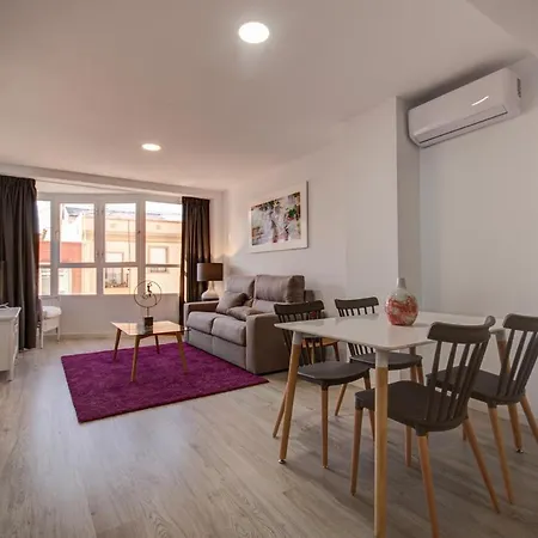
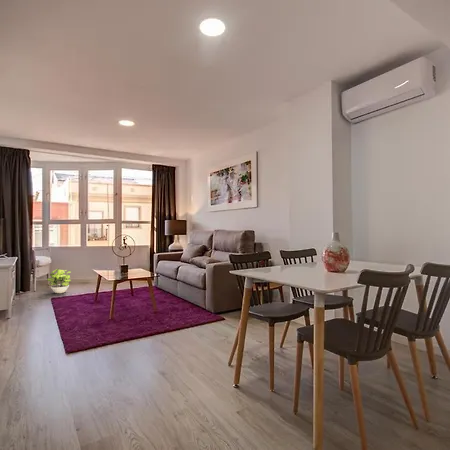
+ potted plant (59, 280)
